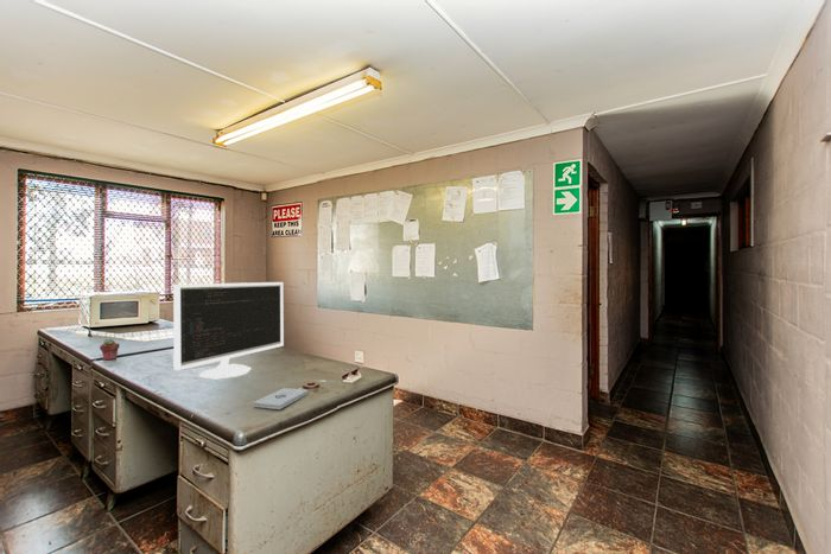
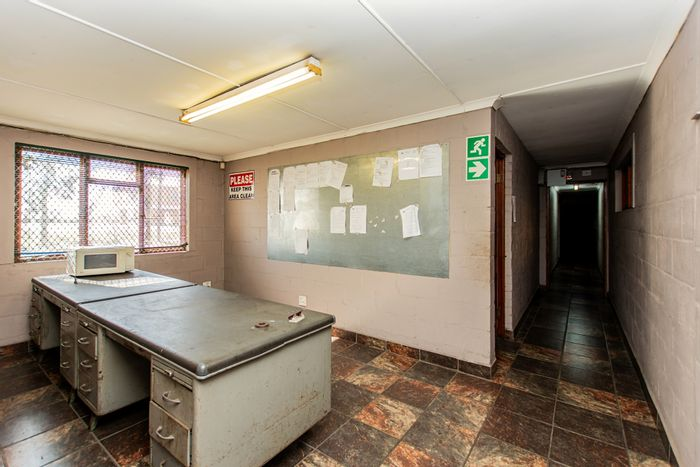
- potted succulent (109, 349)
- computer monitor (229, 327)
- notepad (281, 397)
